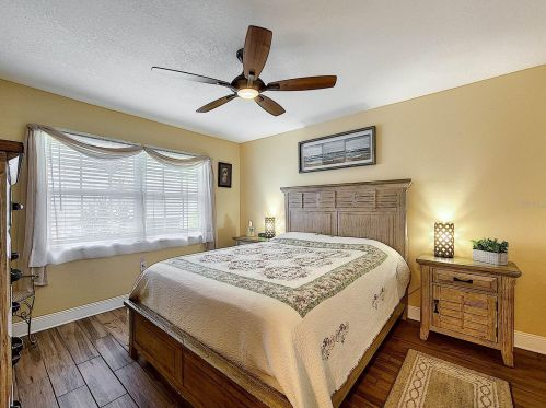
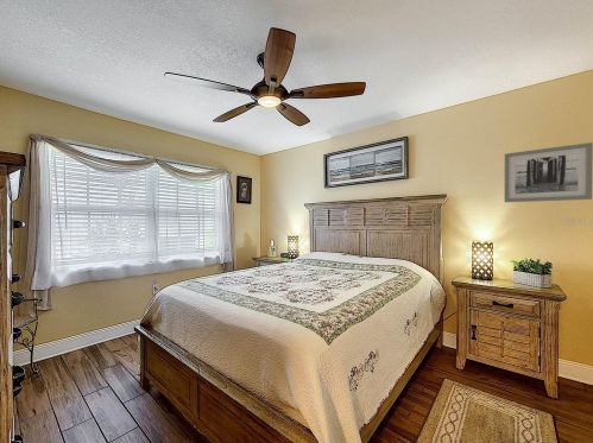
+ wall art (544, 175)
